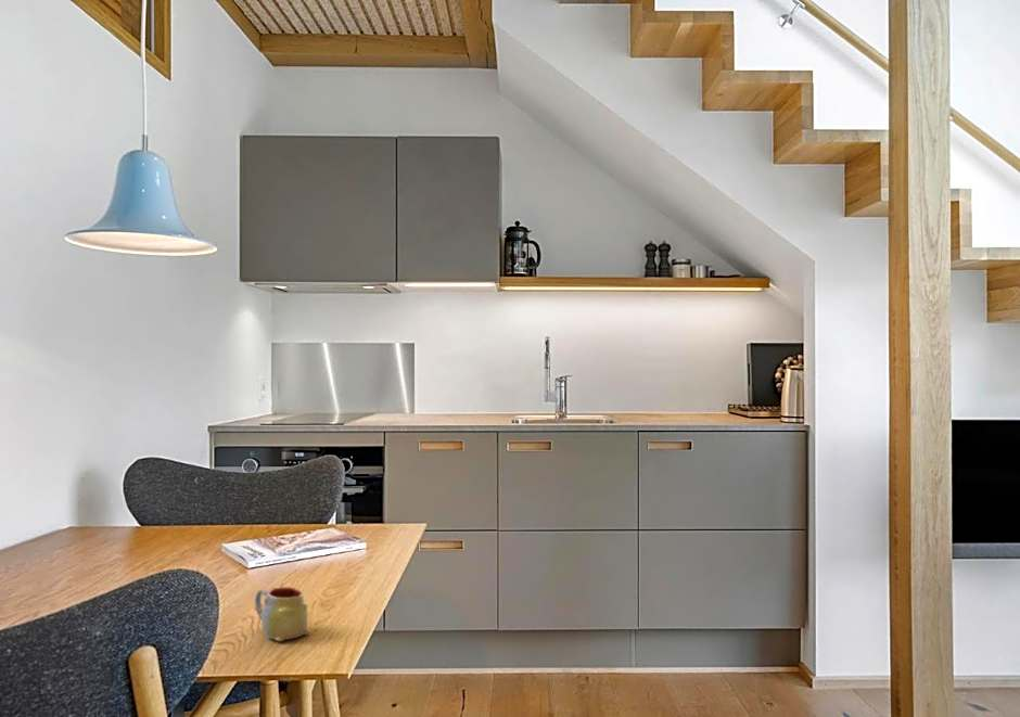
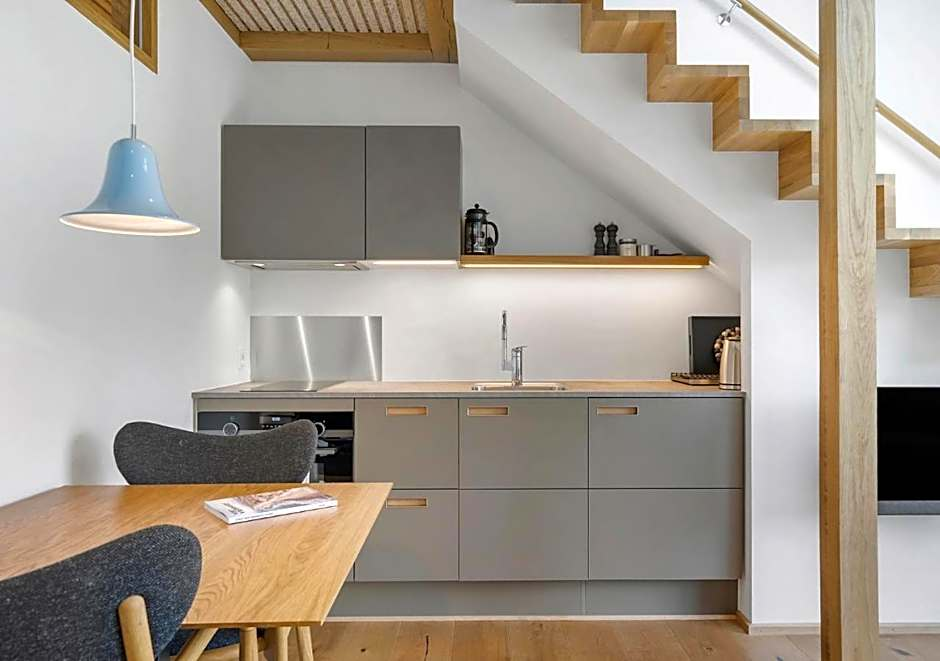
- mug (277, 609)
